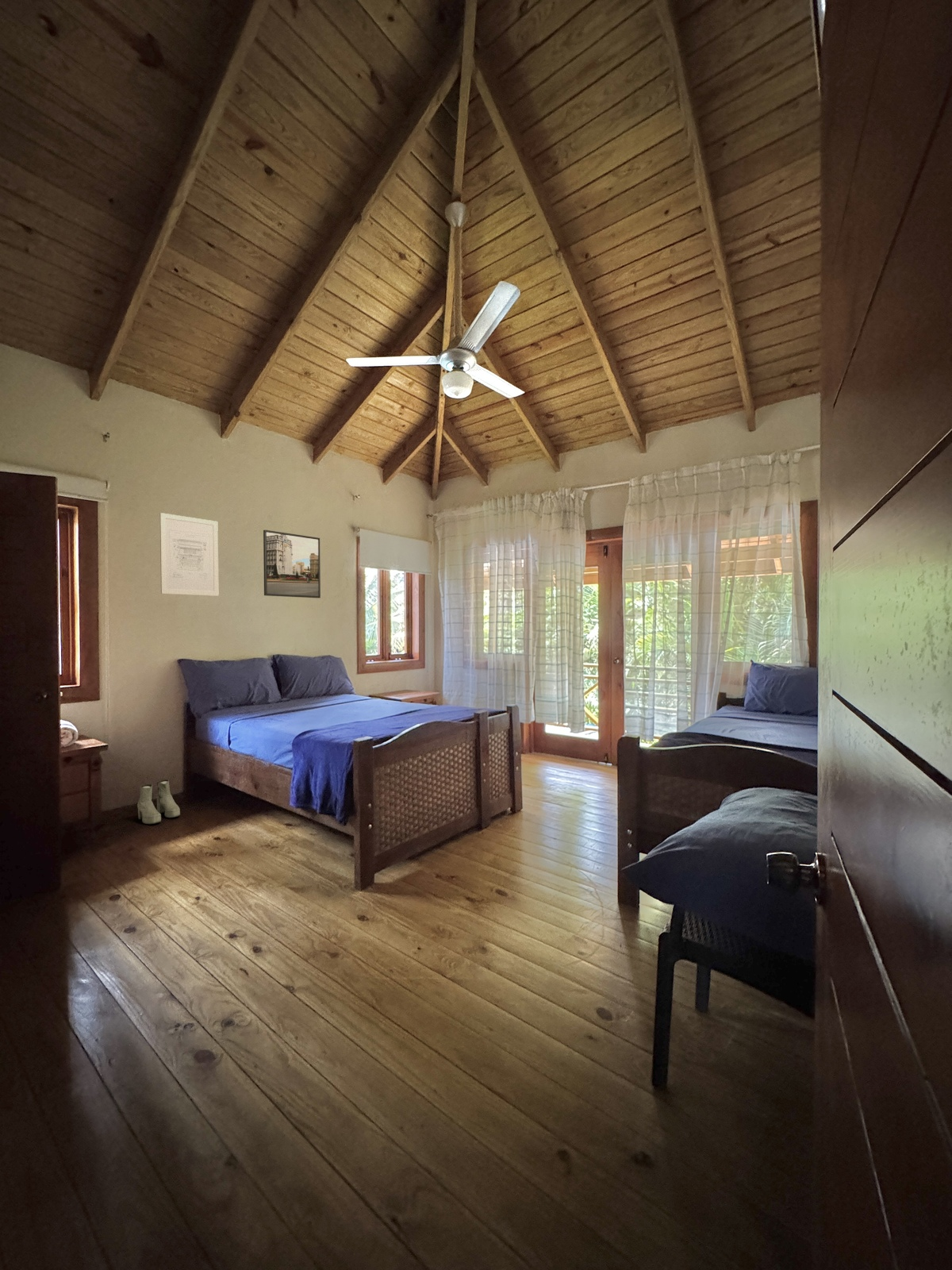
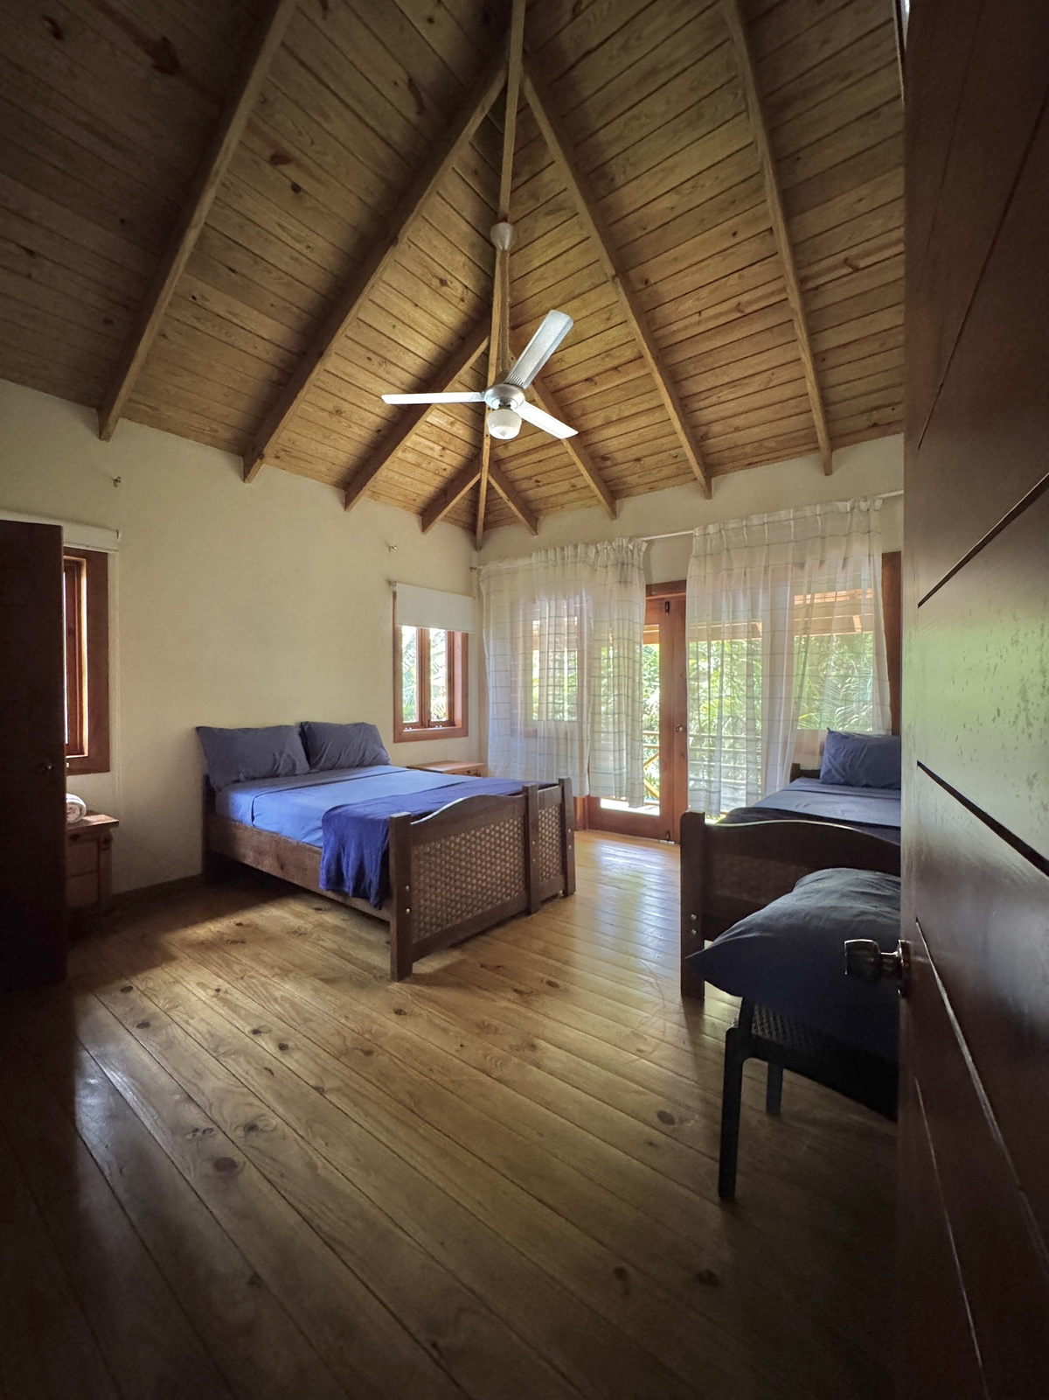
- wall art (190, 556)
- boots (159, 800)
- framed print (293, 565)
